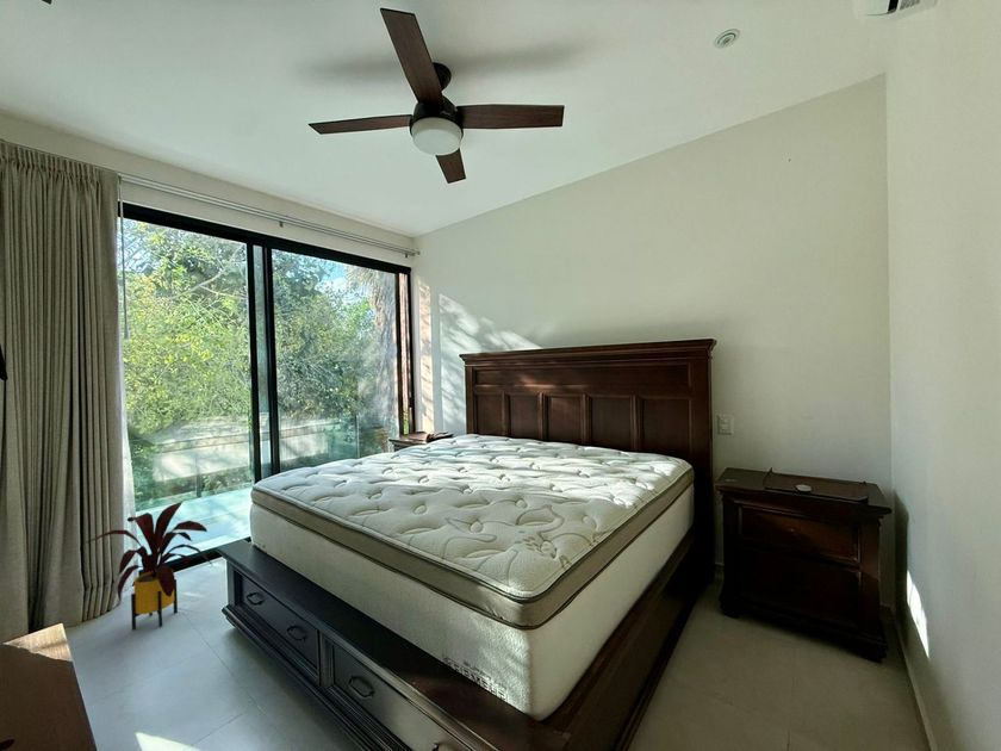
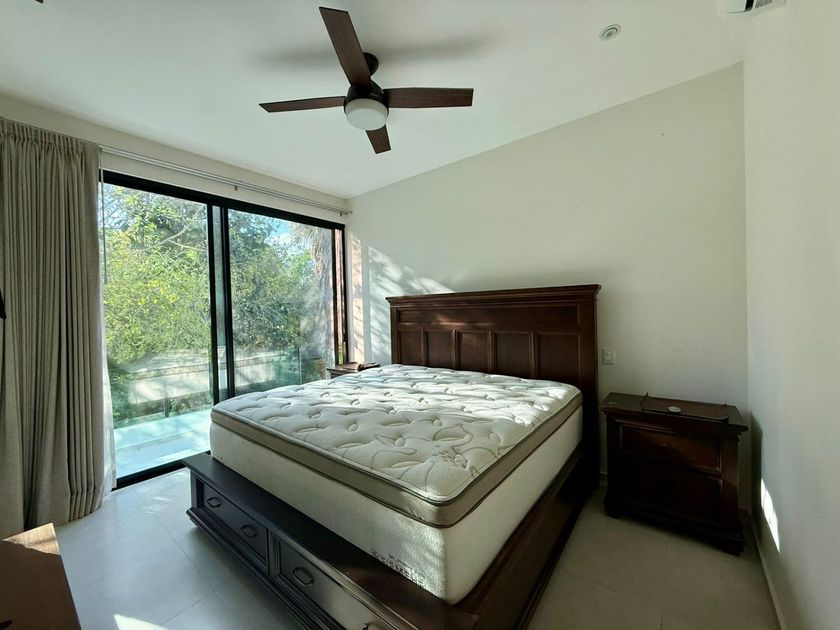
- house plant (150, 566)
